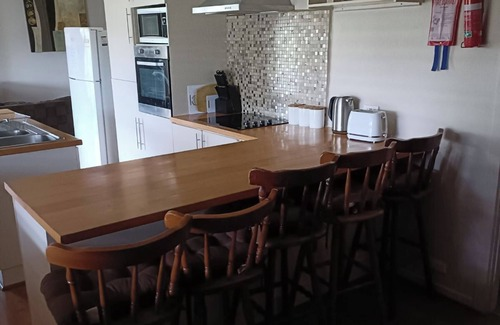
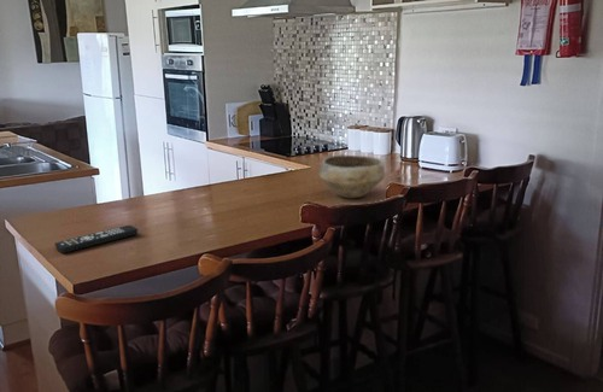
+ bowl (351, 177)
+ remote control (98, 238)
